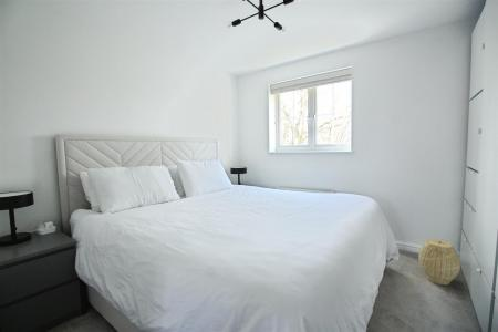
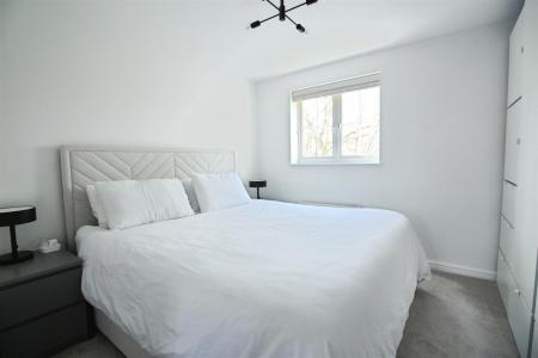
- woven basket (438, 260)
